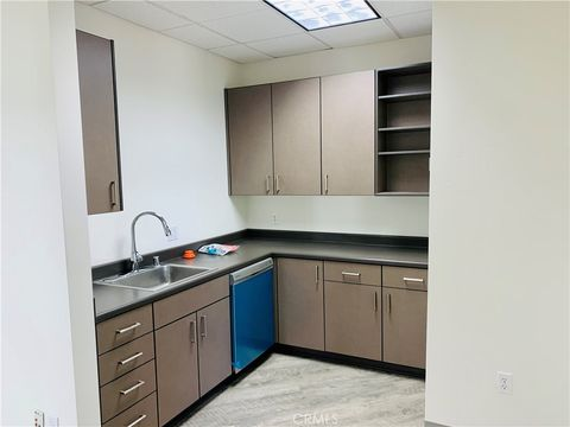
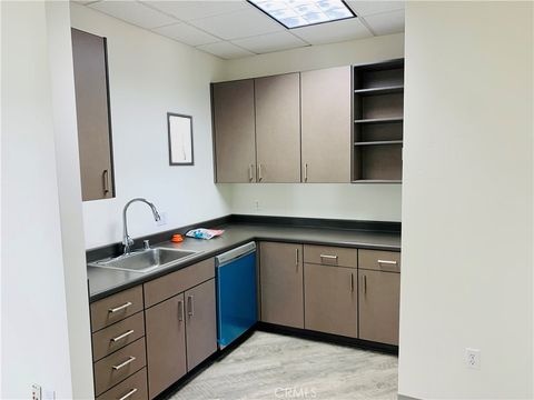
+ wall art (180, 140)
